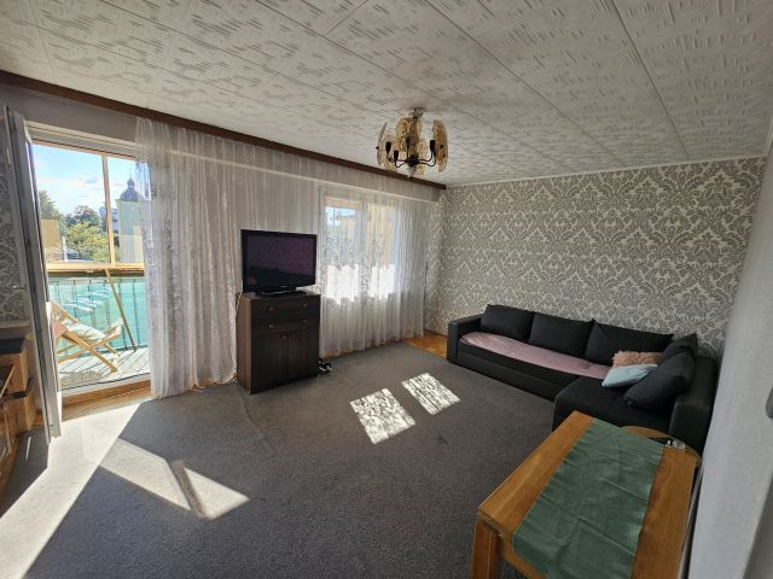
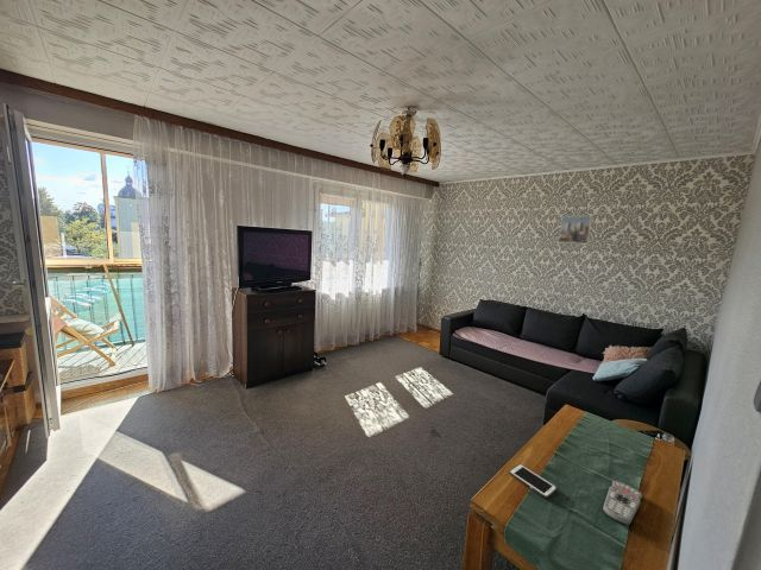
+ cell phone (532, 480)
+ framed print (574, 229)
+ remote control (621, 501)
